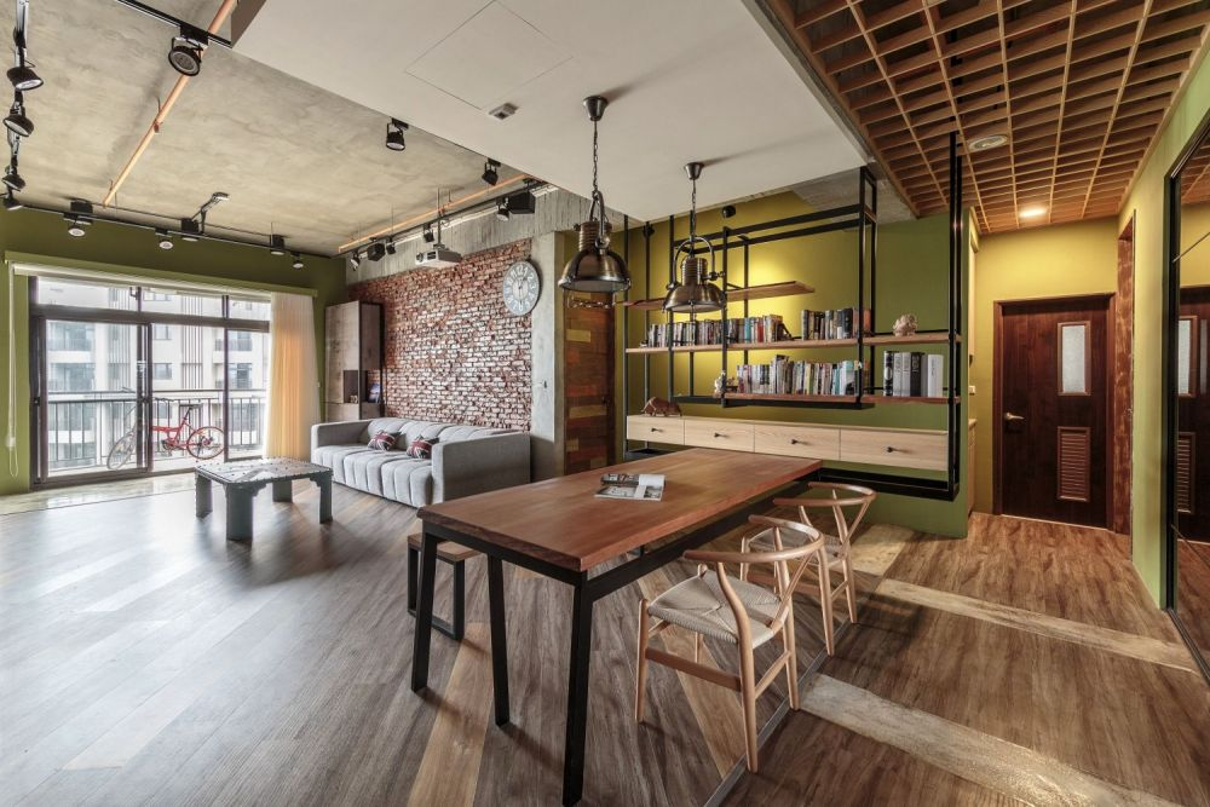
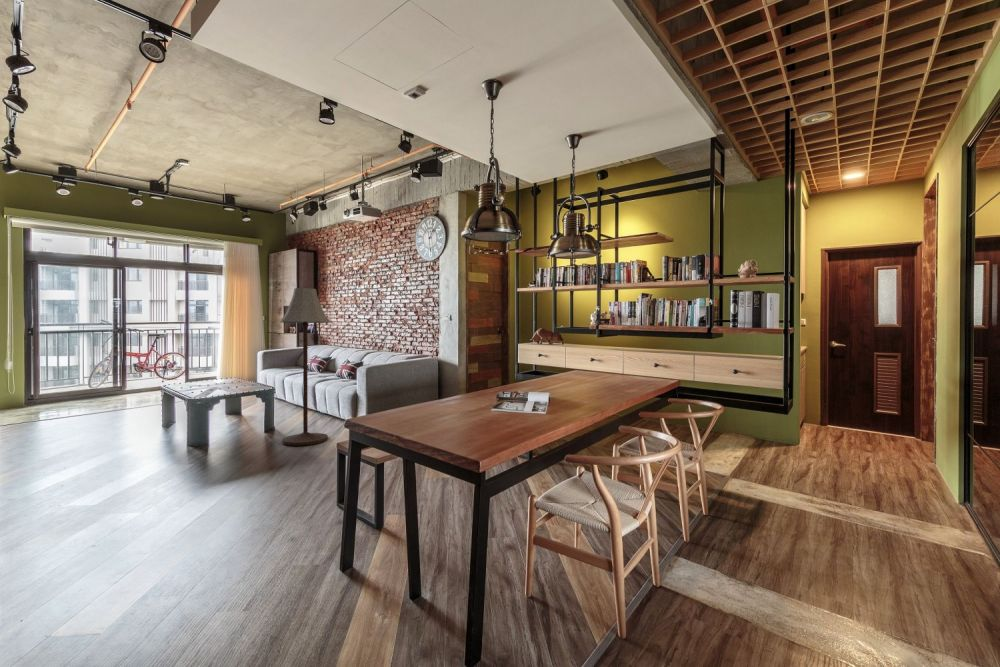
+ floor lamp (305, 364)
